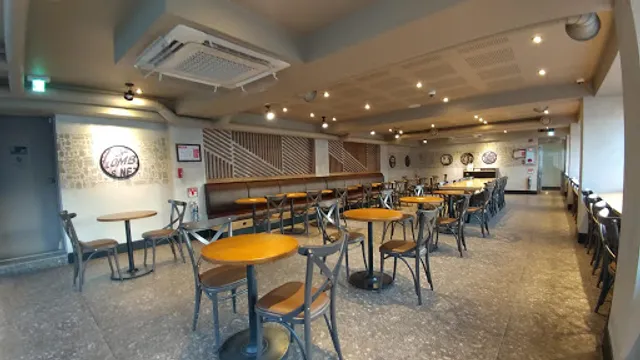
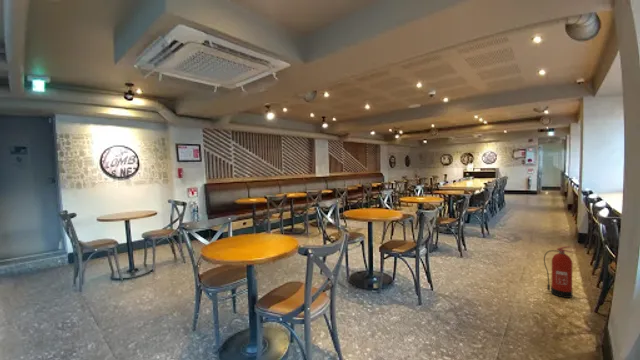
+ fire extinguisher (557, 268)
